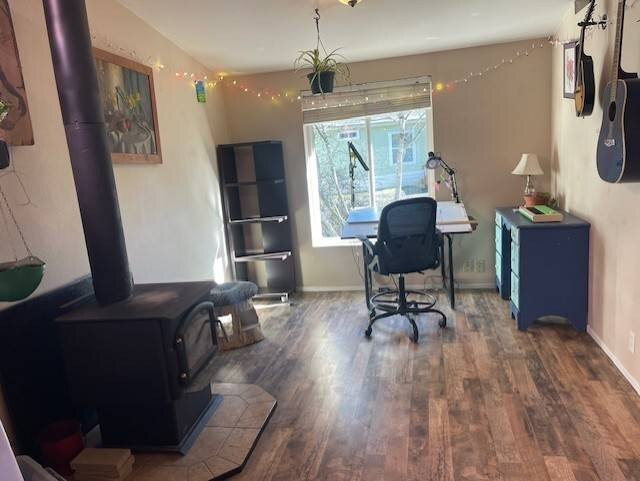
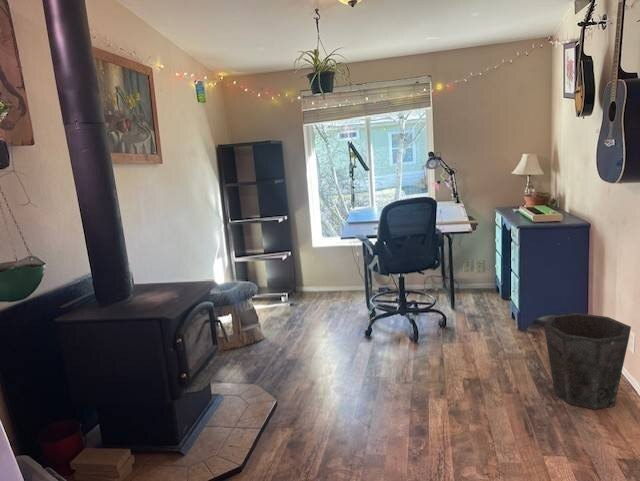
+ waste bin (585, 360)
